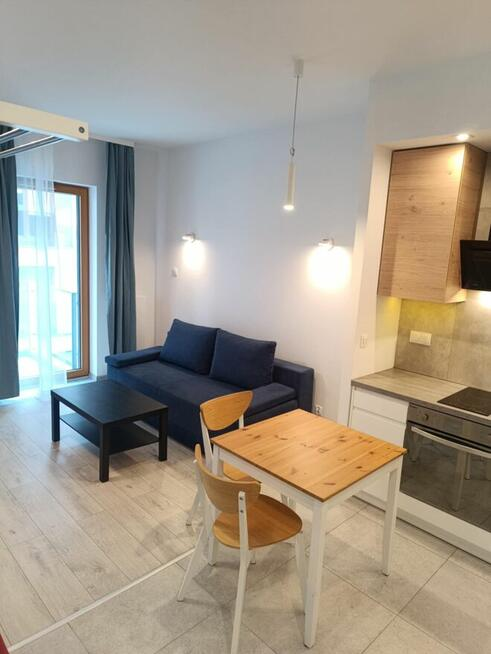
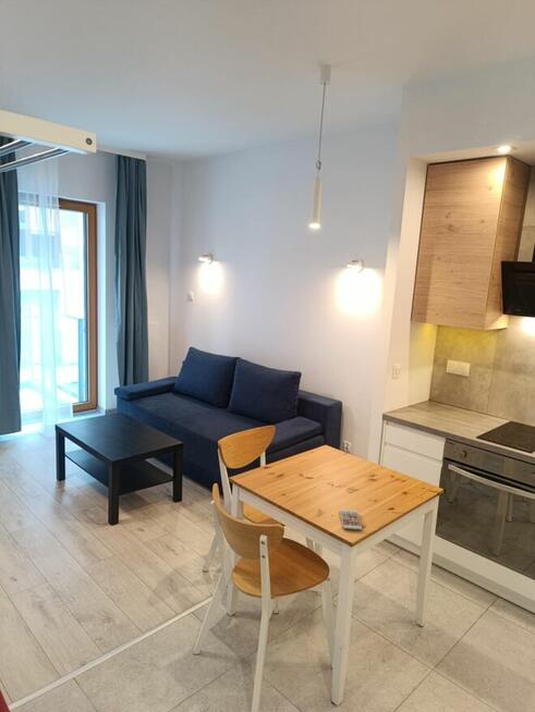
+ smartphone (350, 519)
